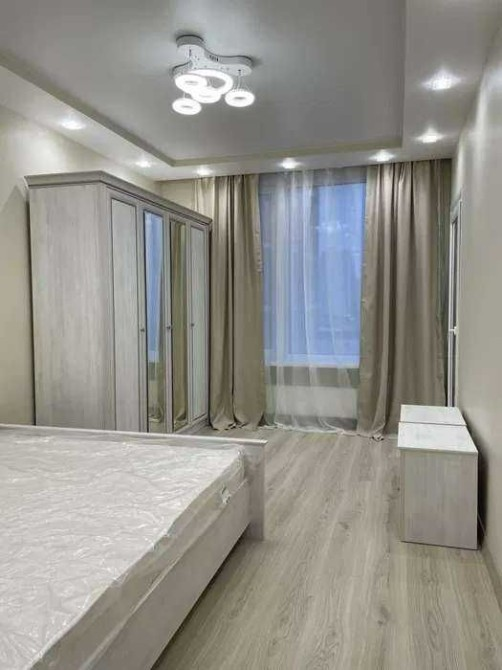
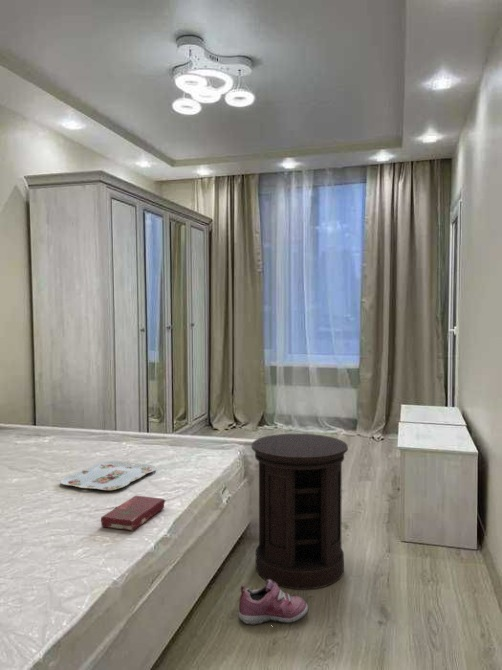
+ book (134, 511)
+ shoe (273, 598)
+ side table (299, 505)
+ serving tray (110, 475)
